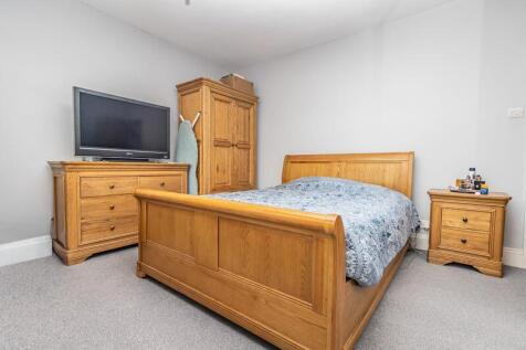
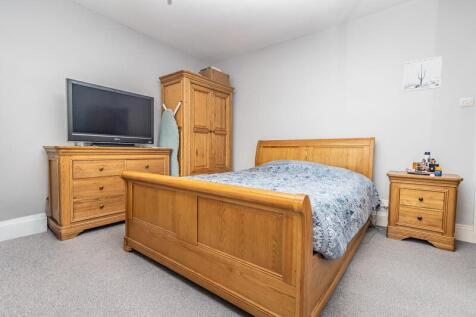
+ wall art (421, 74)
